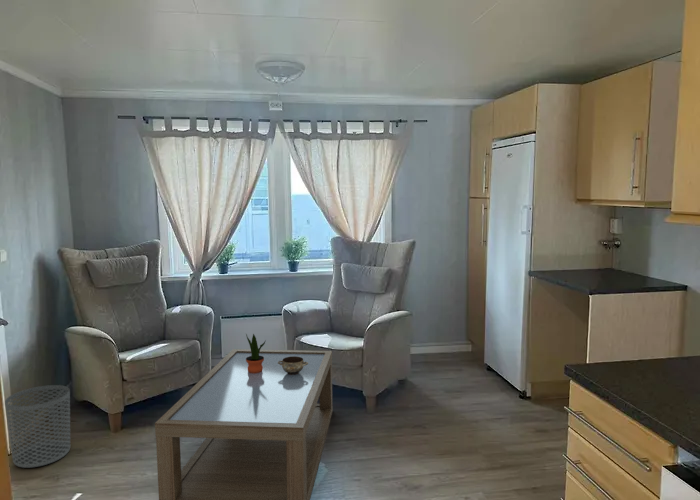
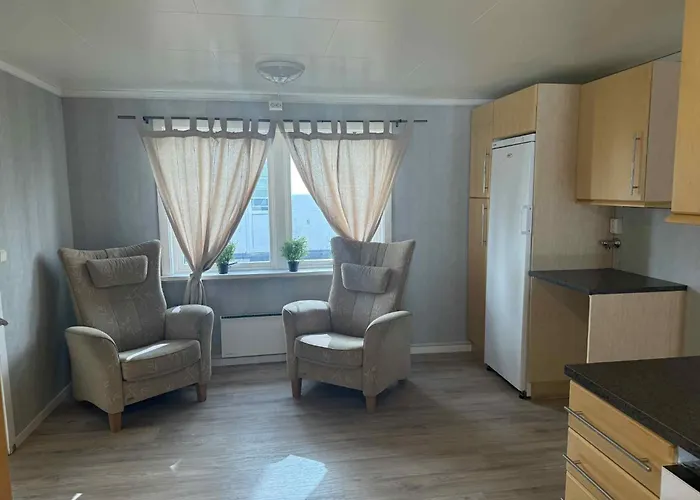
- coffee table (261, 416)
- waste bin (40, 425)
- potted plant (255, 349)
- ceramic bowl (292, 364)
